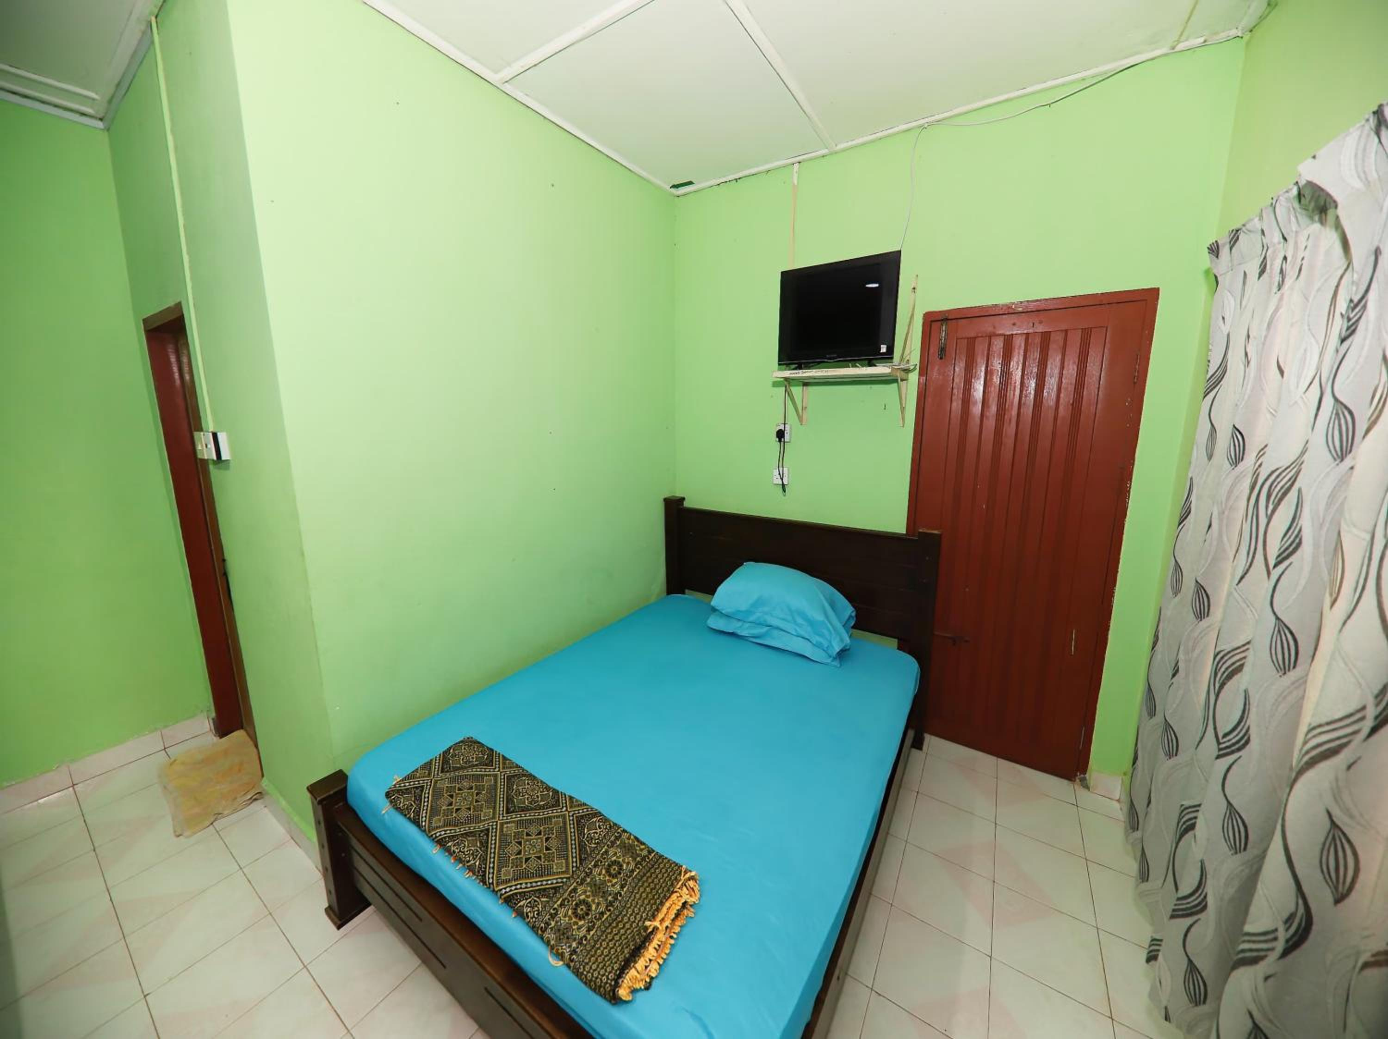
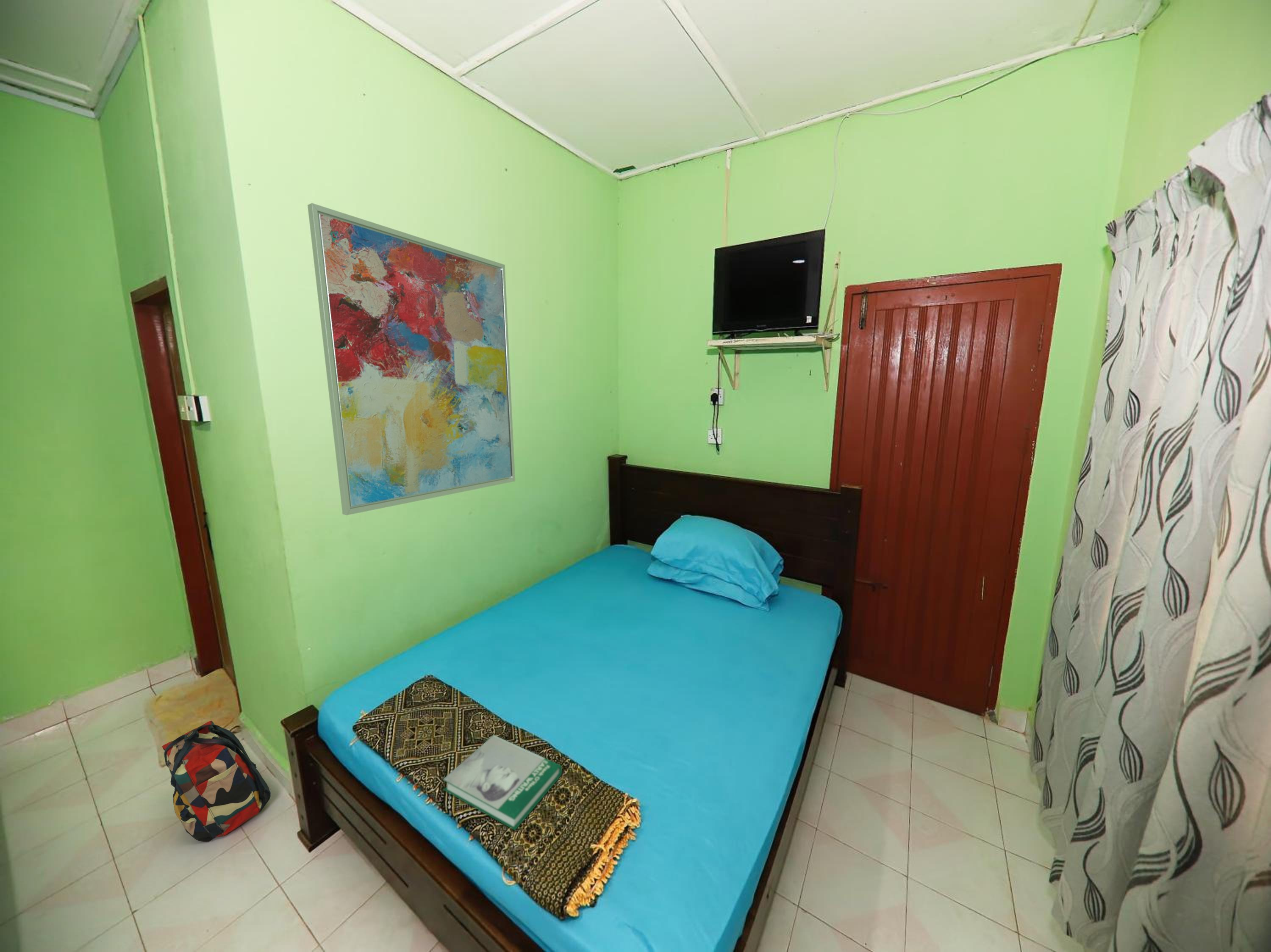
+ wall art (434, 373)
+ book (504, 777)
+ backpack (217, 769)
